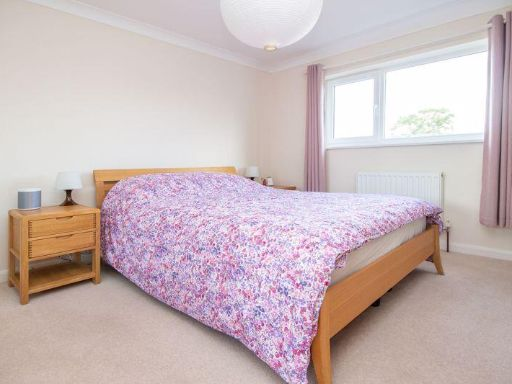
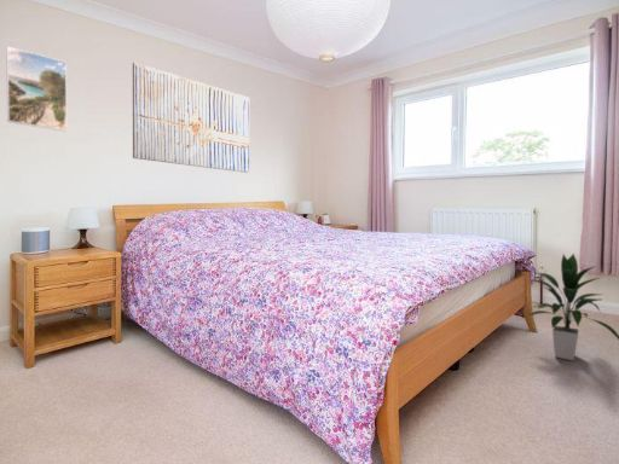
+ indoor plant (569, 306)
+ wall art (197, 123)
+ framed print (37, 91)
